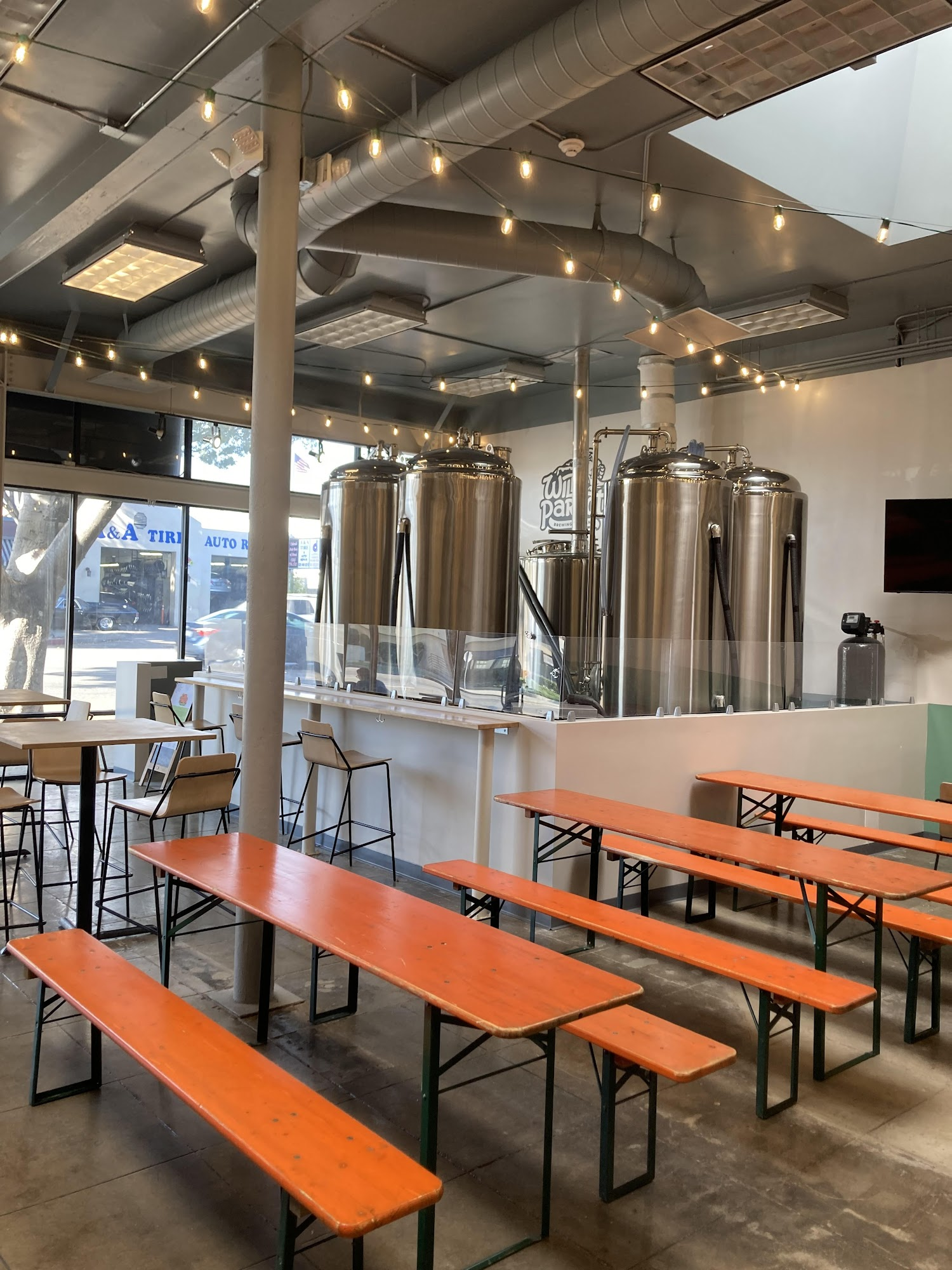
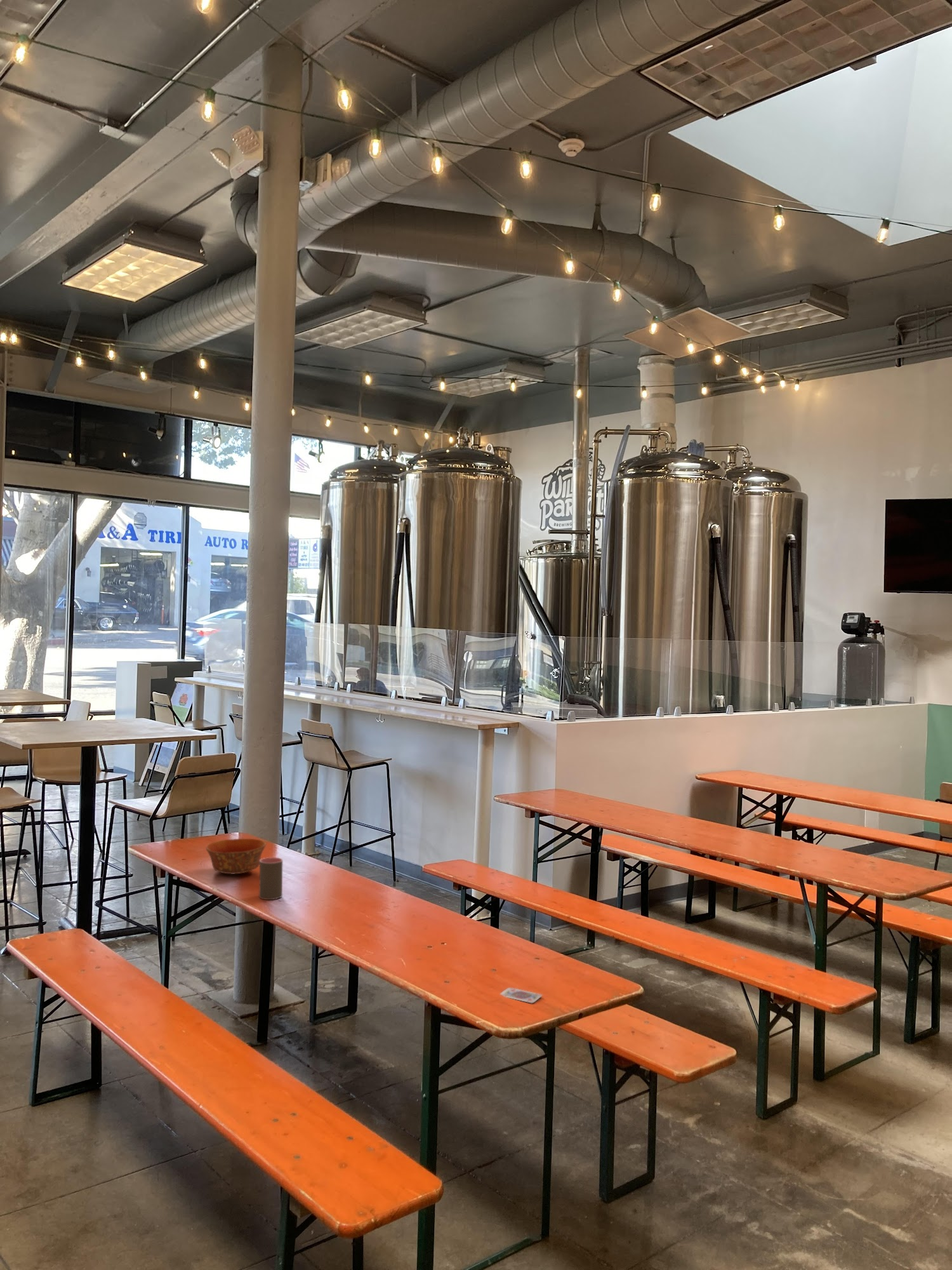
+ playing card (520, 995)
+ cup (270, 878)
+ bowl (235, 858)
